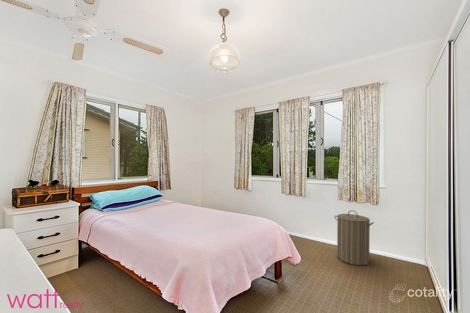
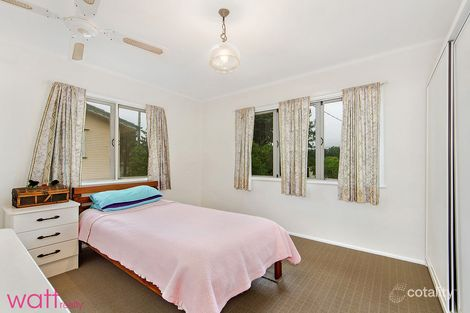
- laundry hamper (353, 234)
